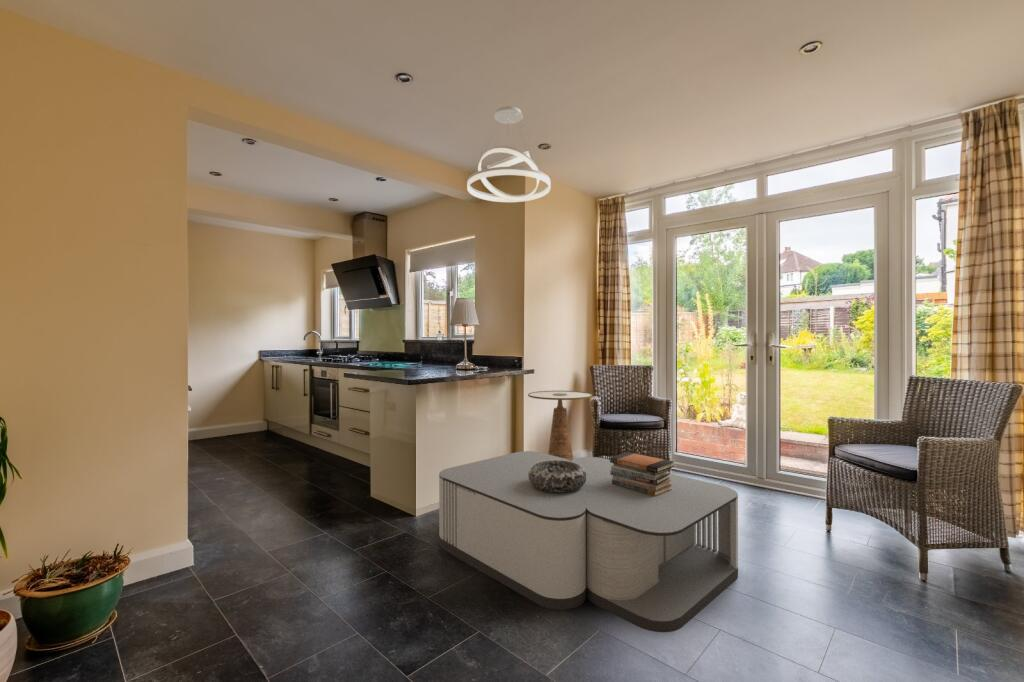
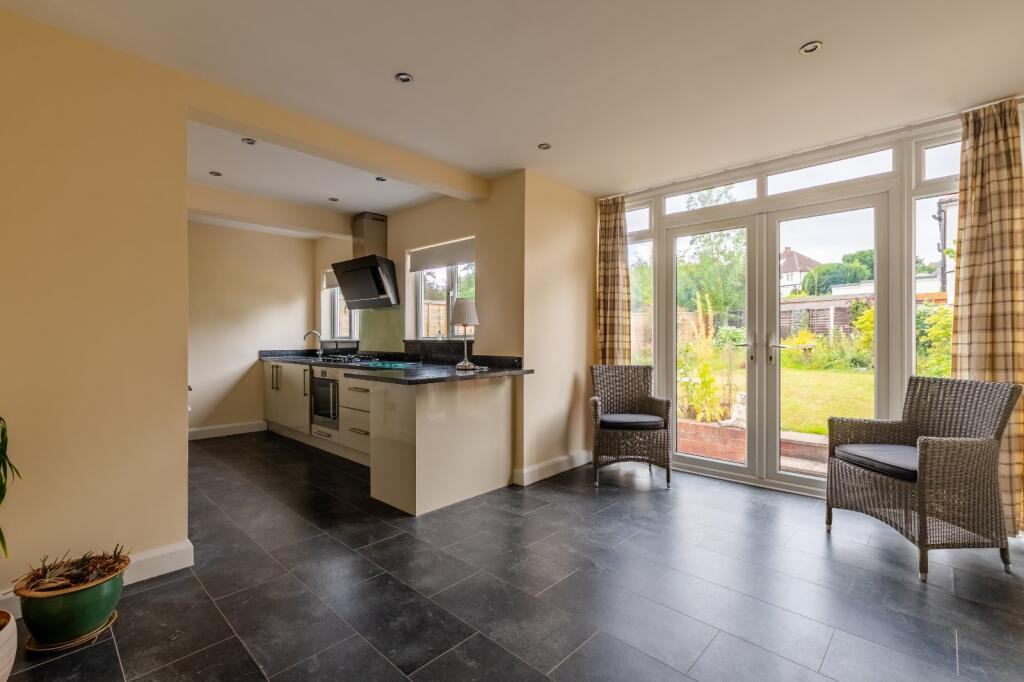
- side table (560, 441)
- pendant light (508, 152)
- coffee table (577, 518)
- book stack (640, 472)
- decorative bowl (557, 475)
